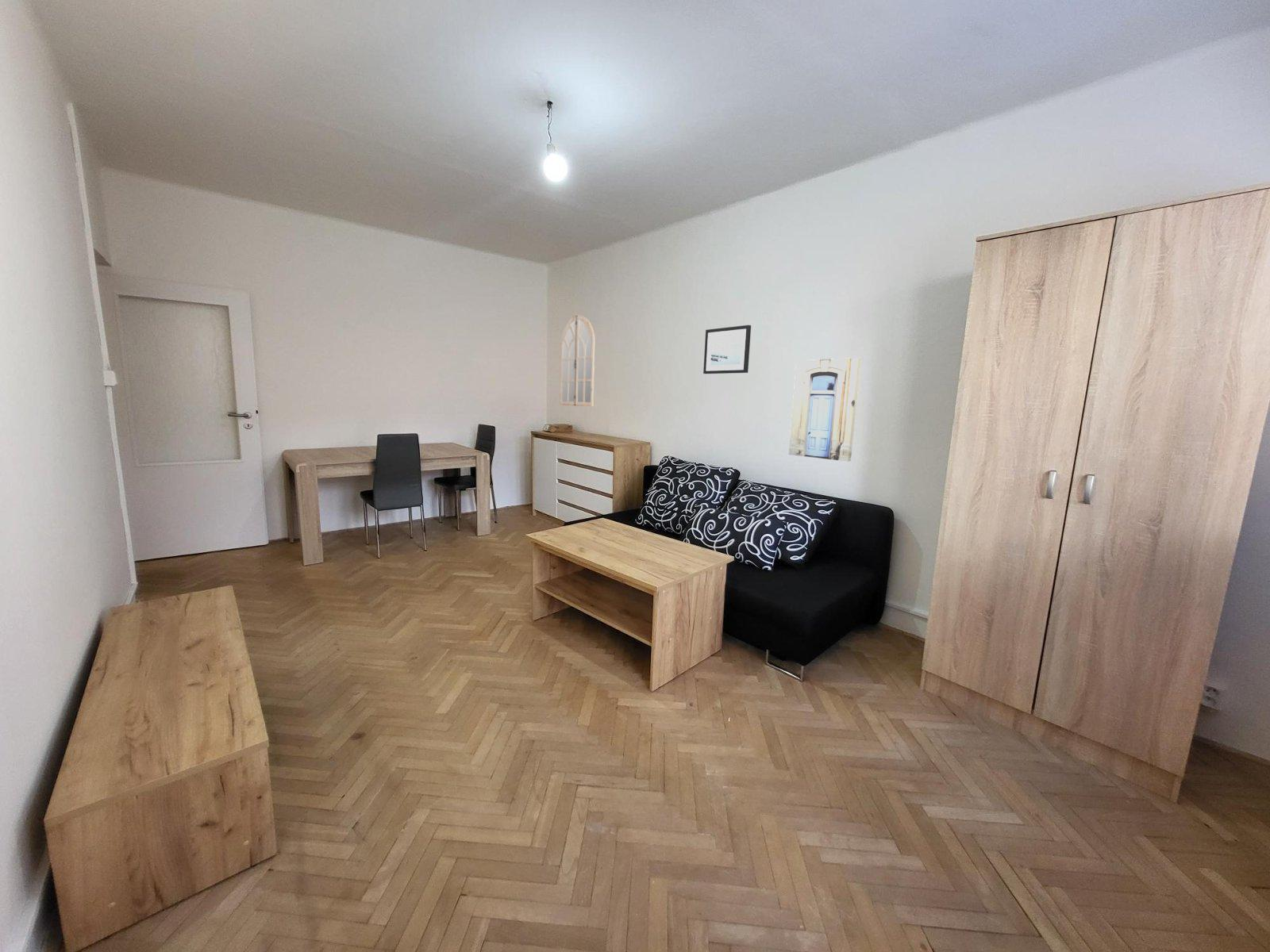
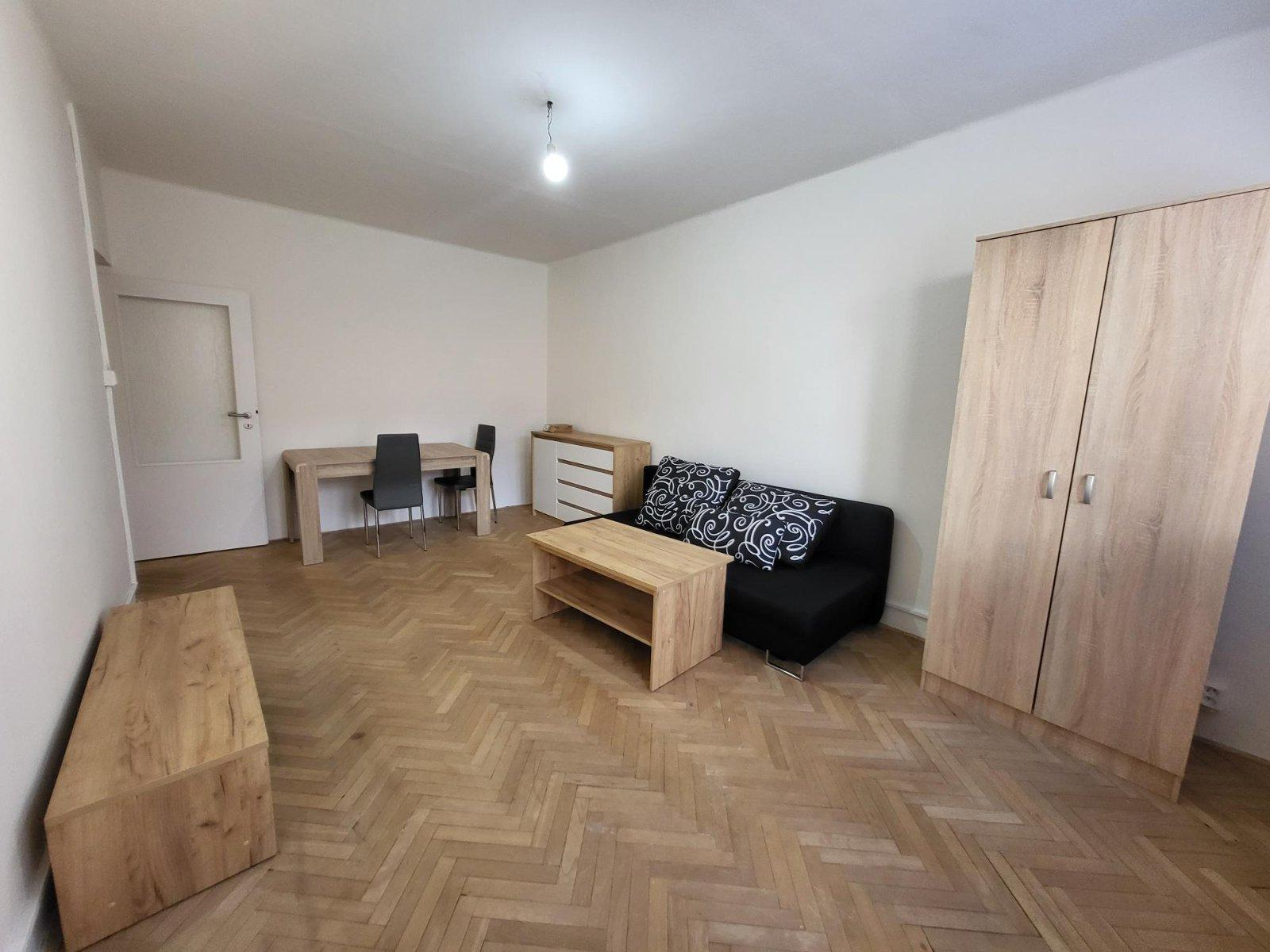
- wall art (822, 409)
- home mirror (575, 361)
- wall art (725, 350)
